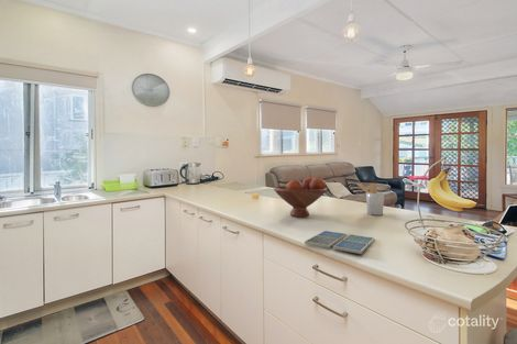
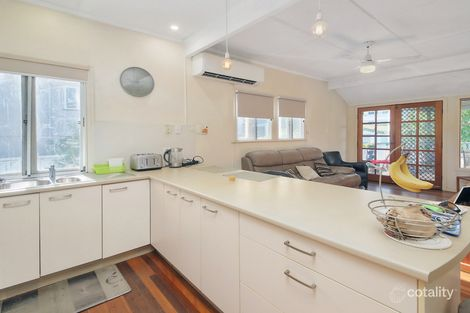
- utensil holder (370, 198)
- drink coaster (340, 241)
- fruit bowl (299, 196)
